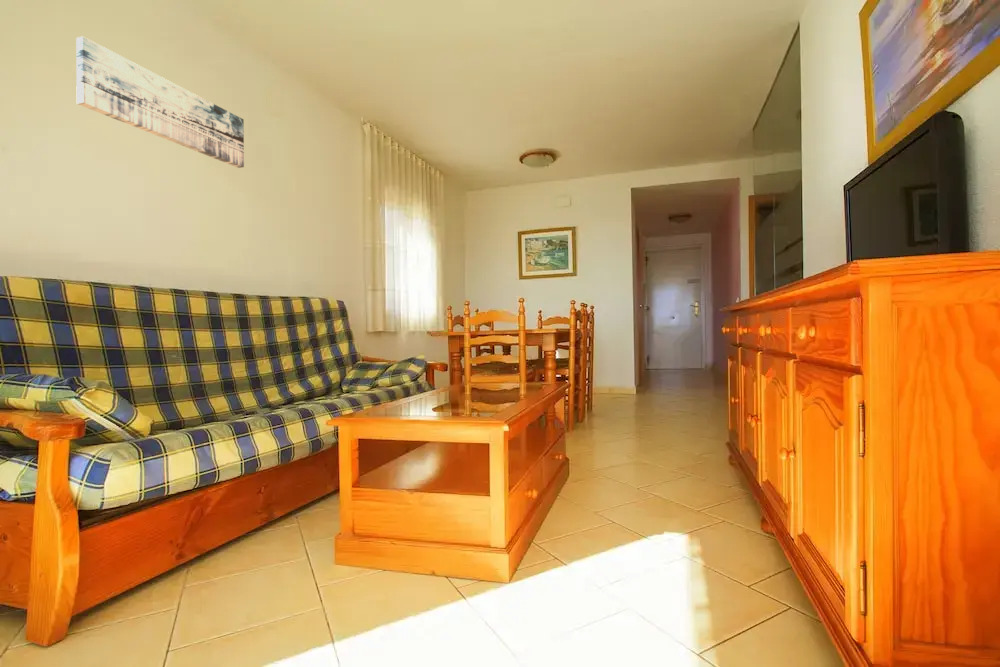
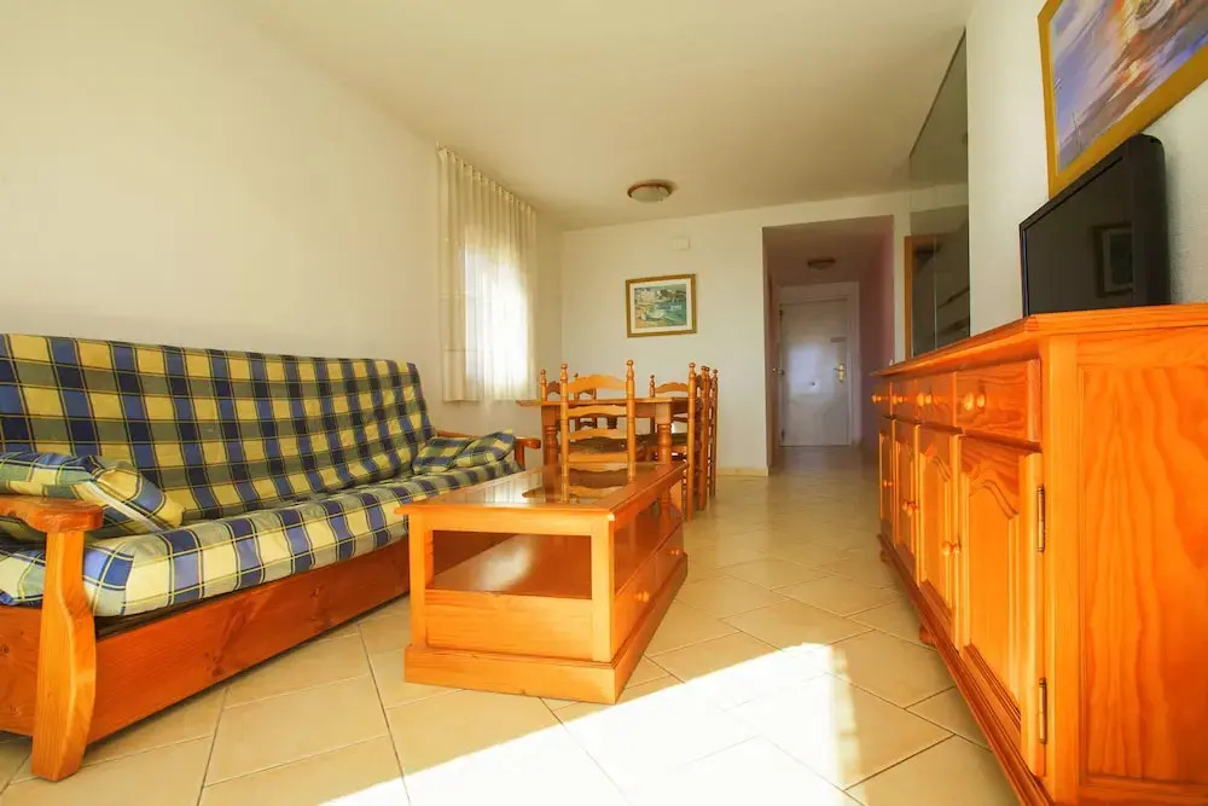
- wall art (173, 112)
